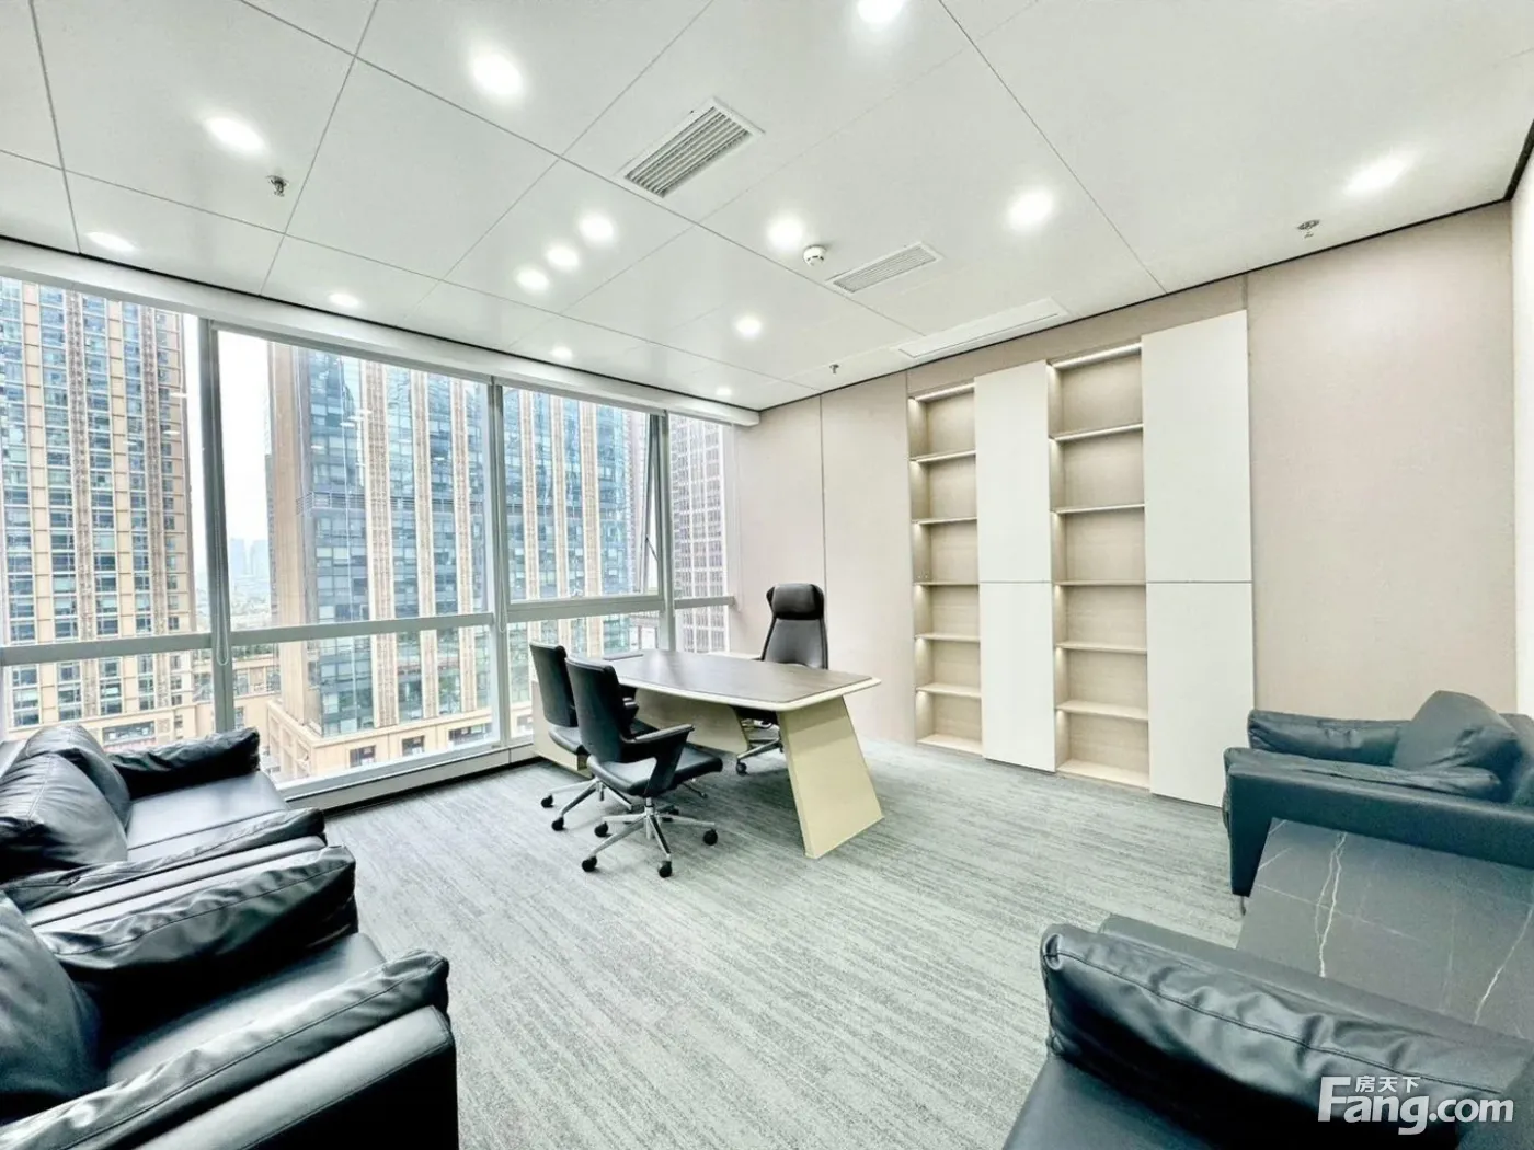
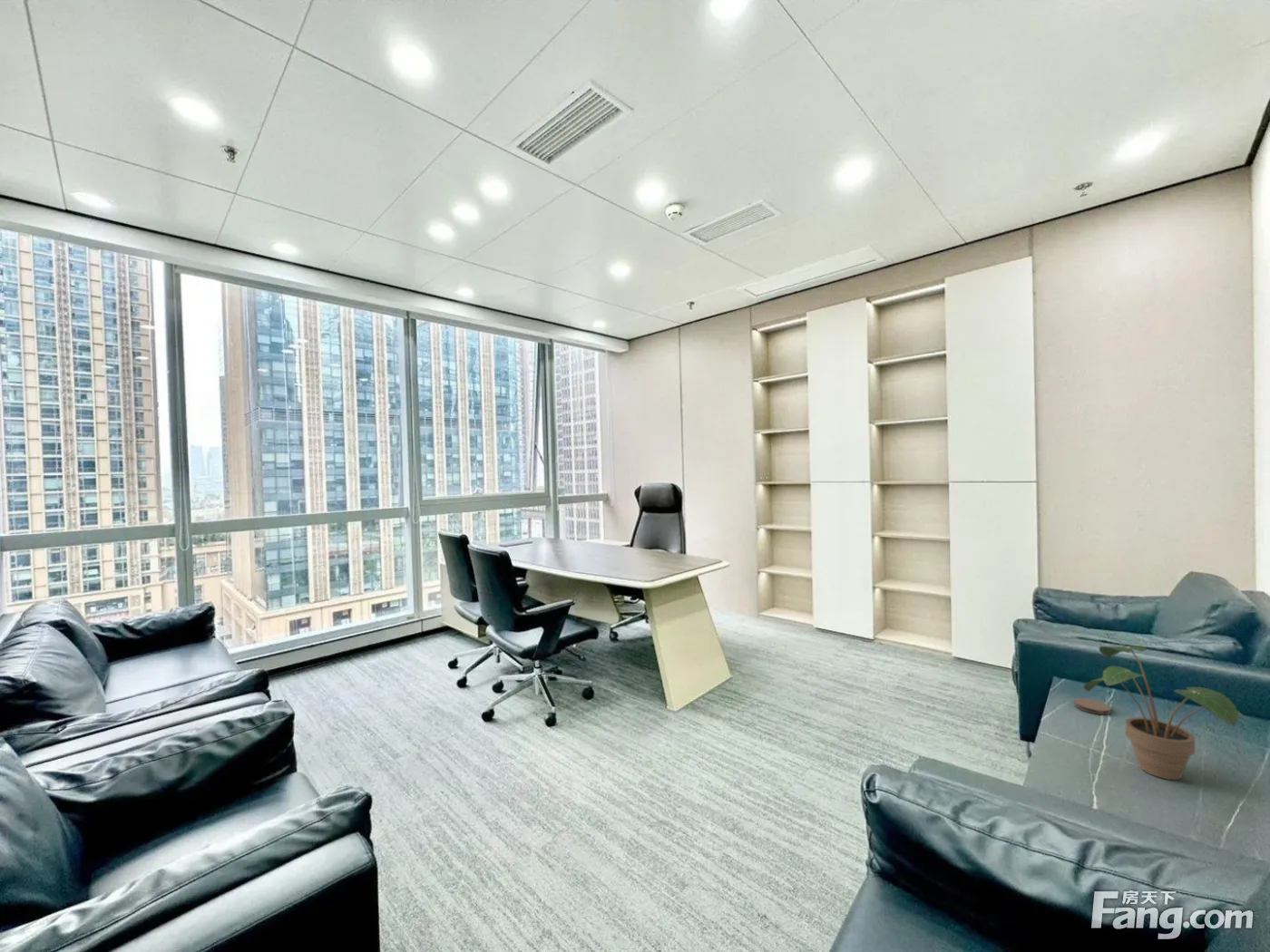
+ potted plant (1156, 714)
+ coaster (1092, 705)
